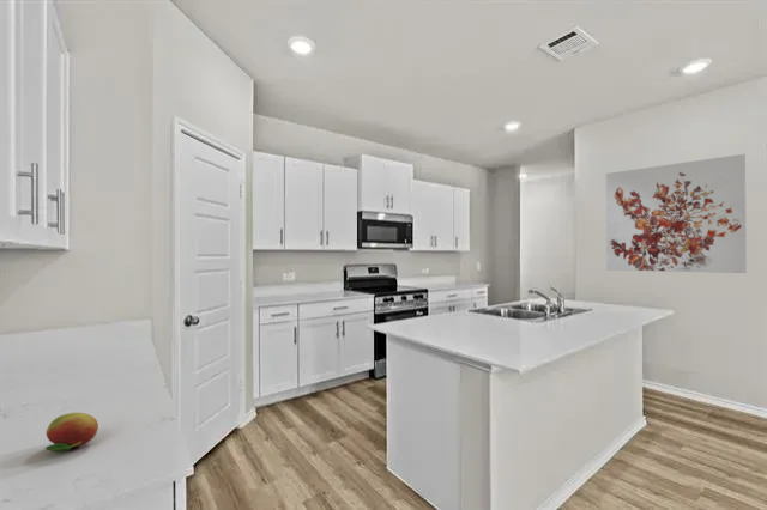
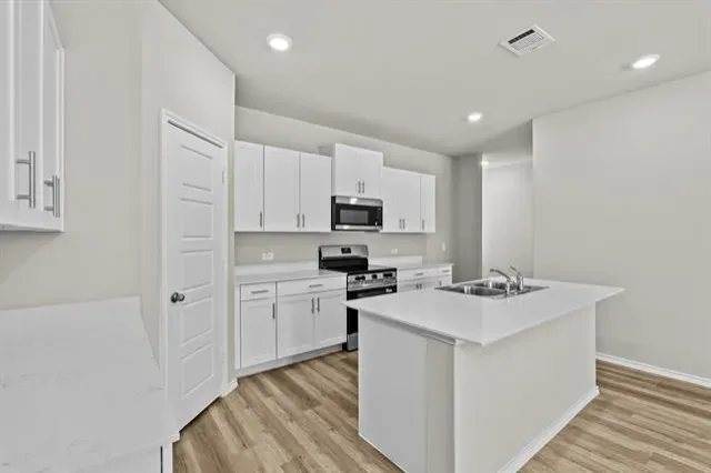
- wall art (669, 218)
- fruit (72, 429)
